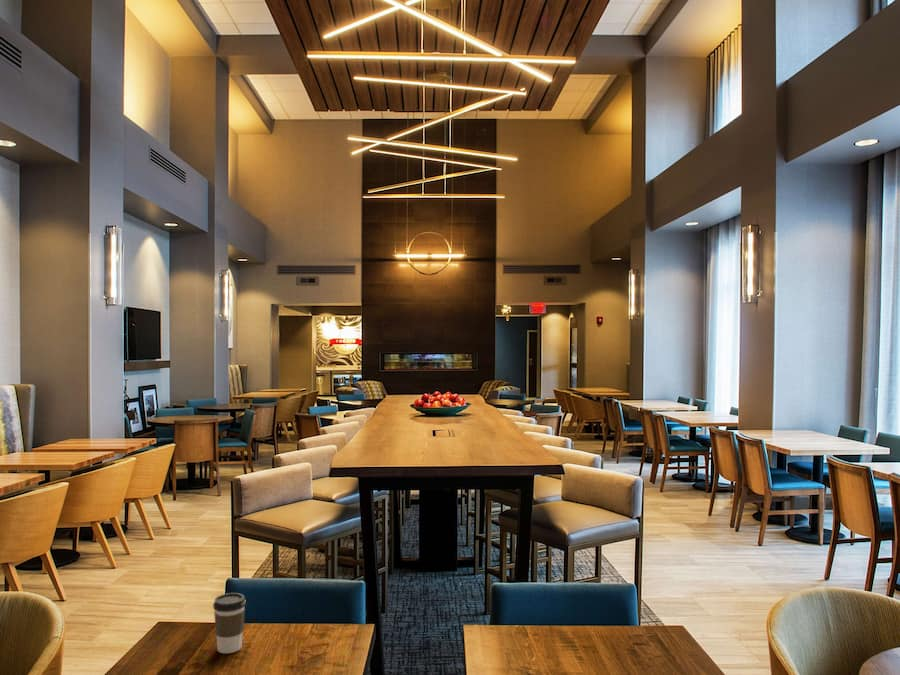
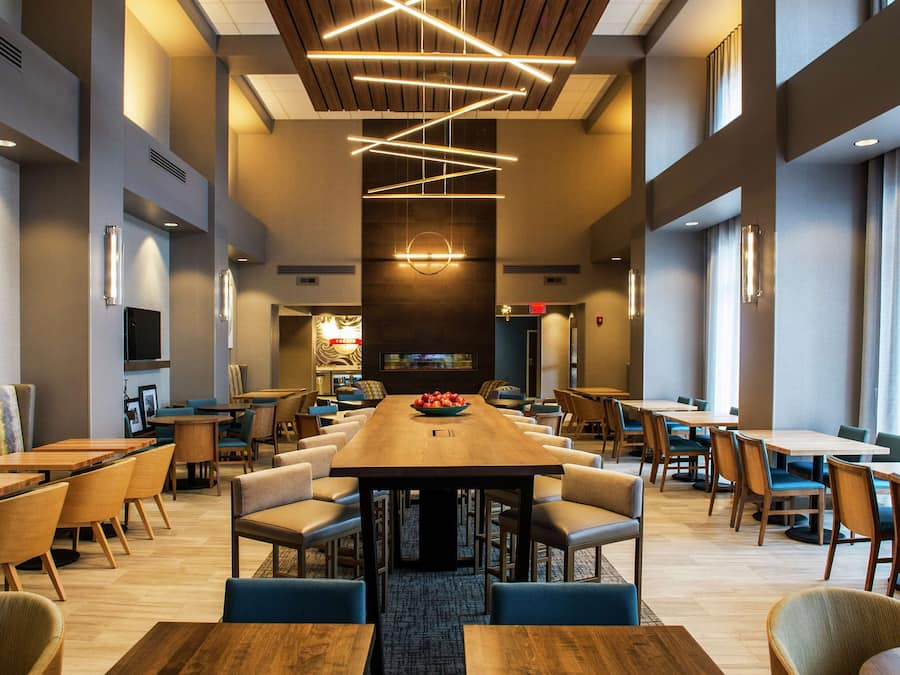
- coffee cup (229, 623)
